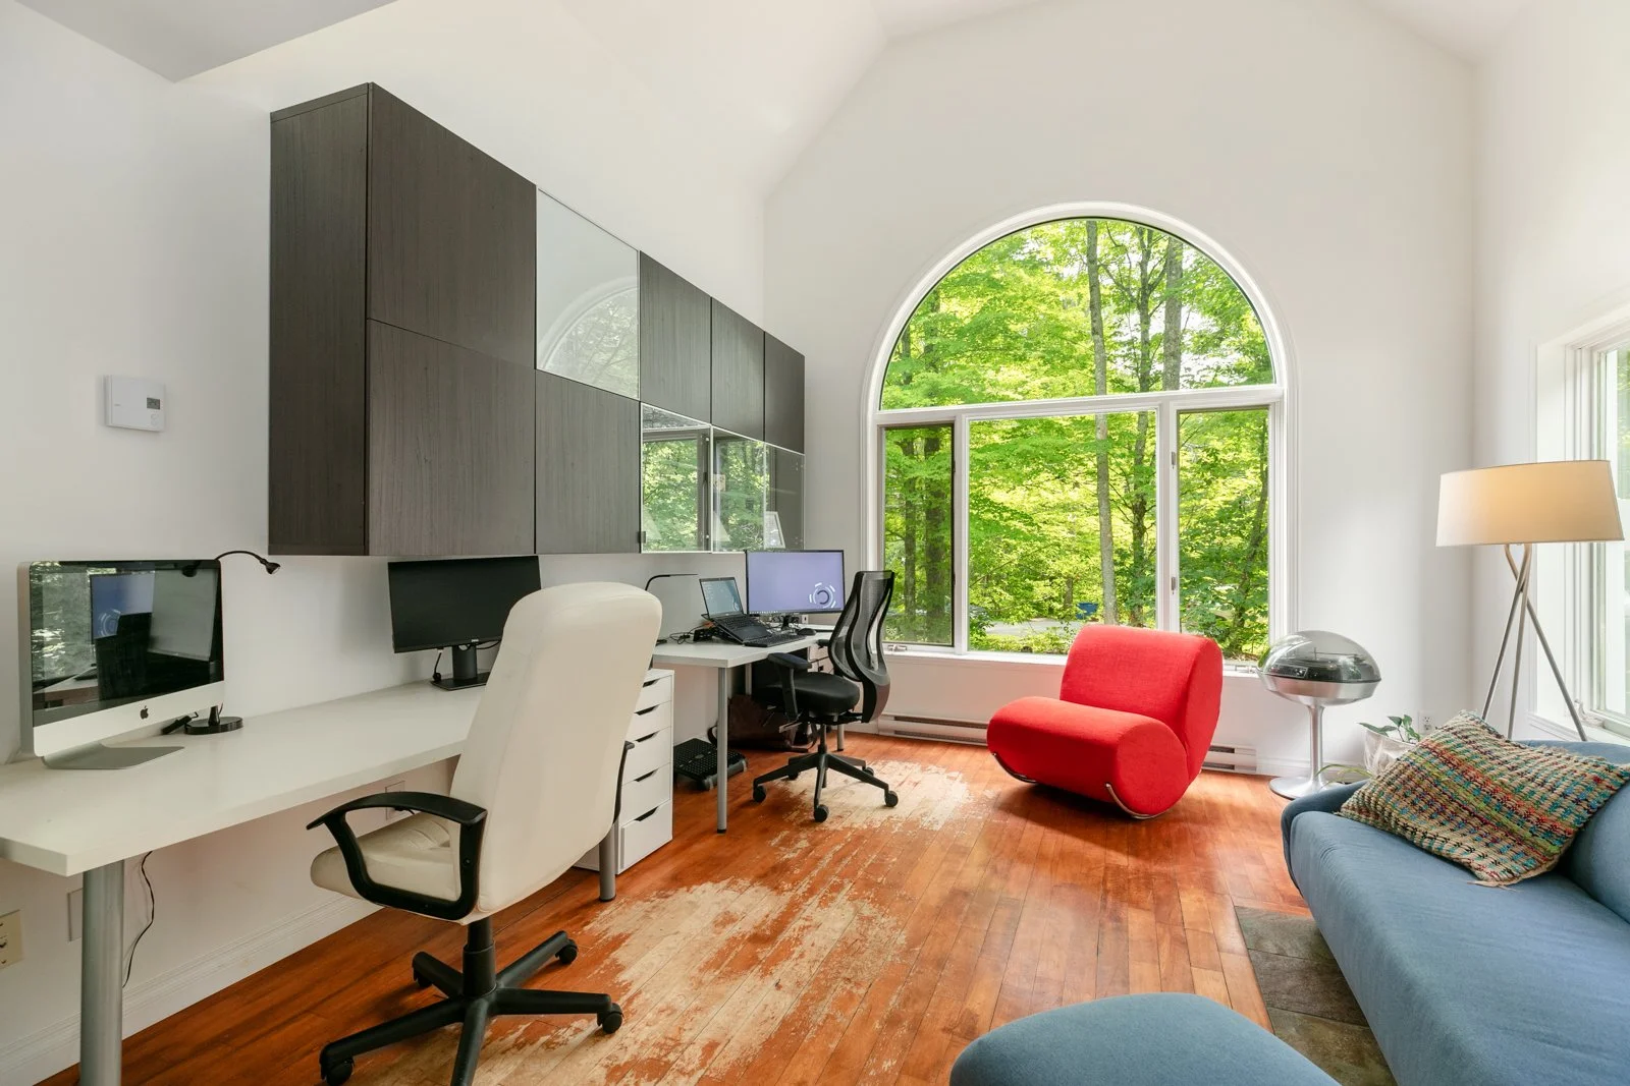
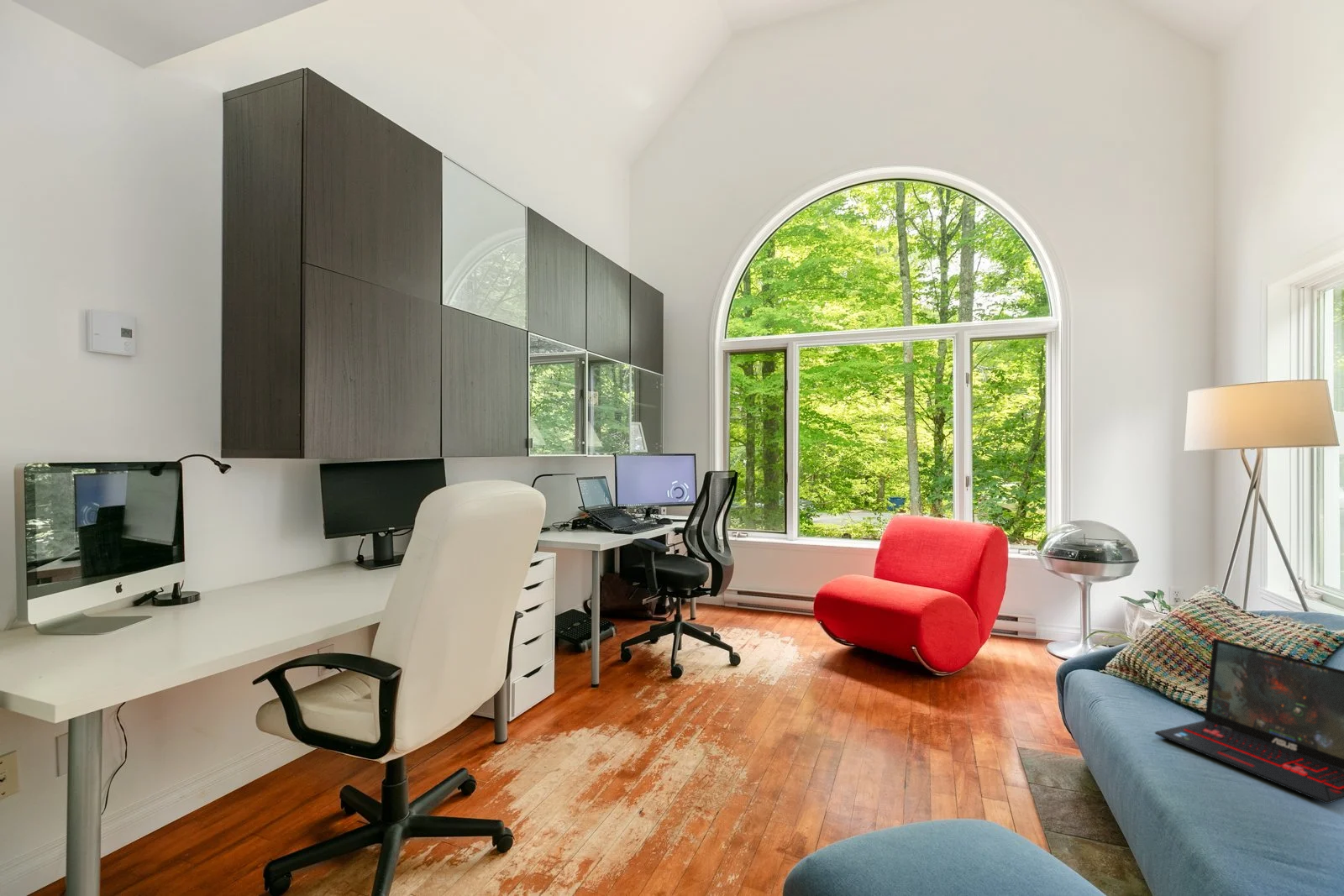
+ laptop (1263, 710)
